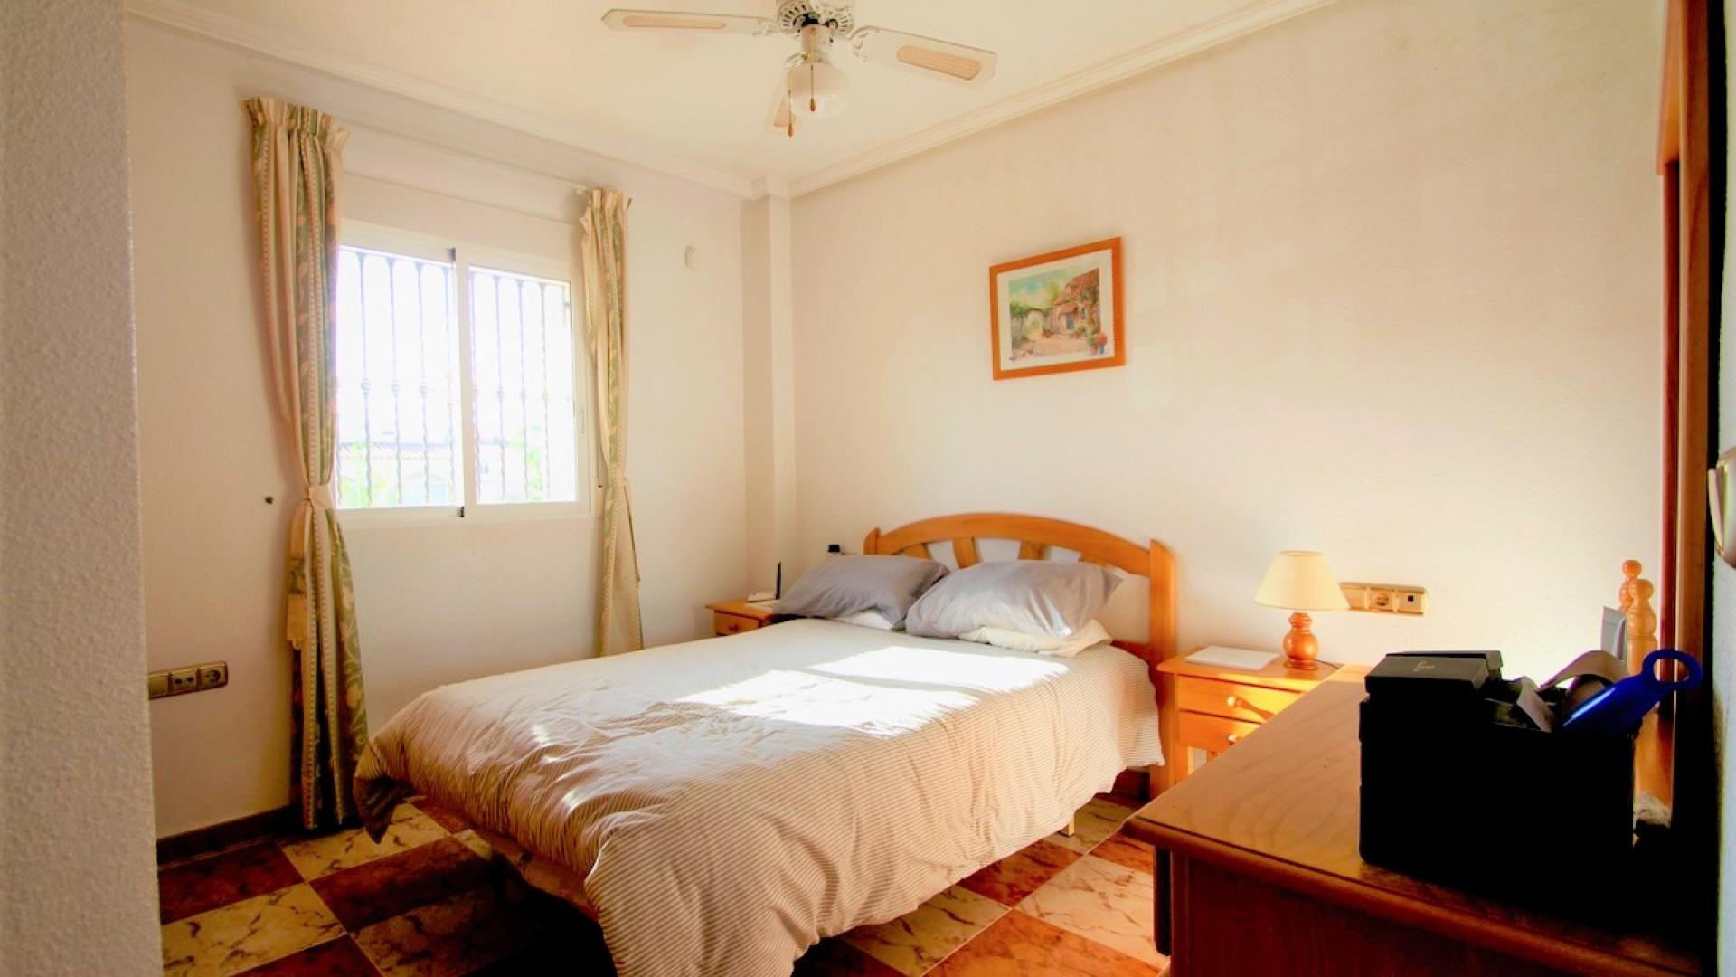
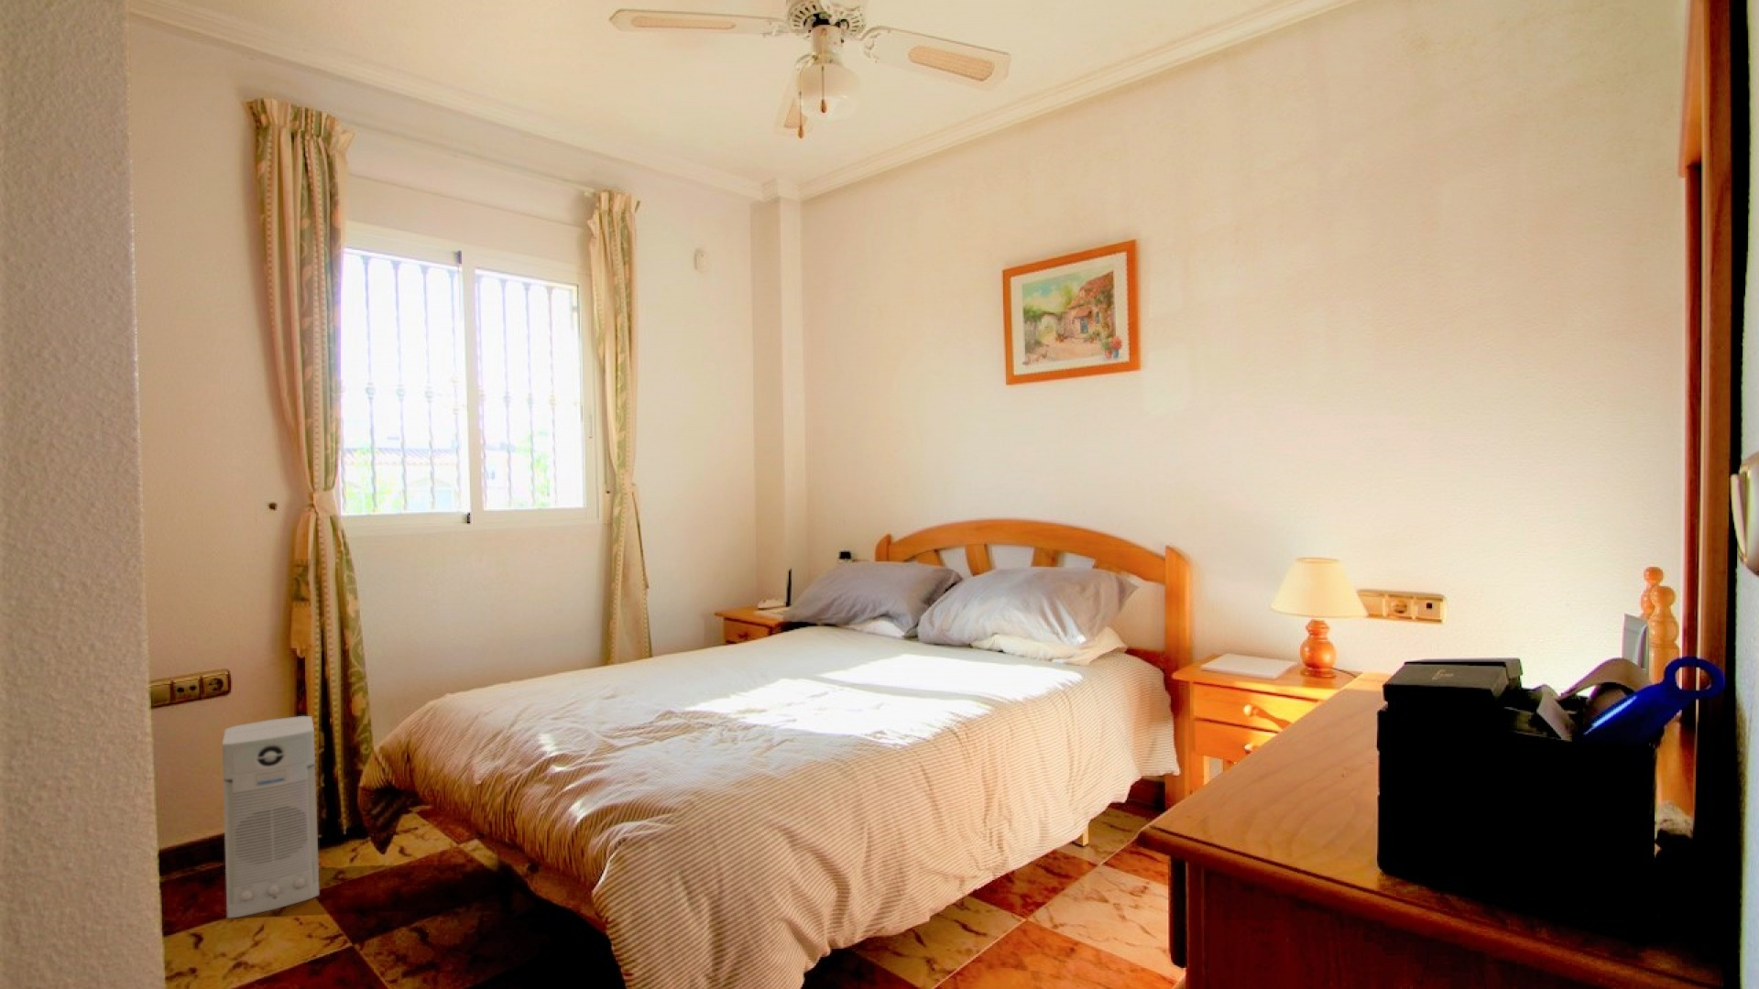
+ air purifier (271, 809)
